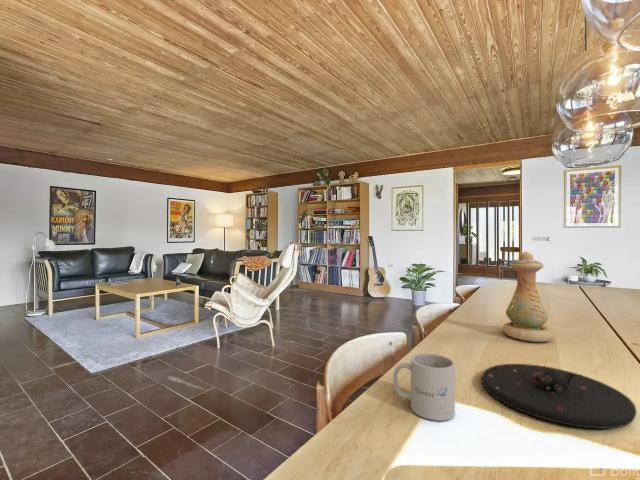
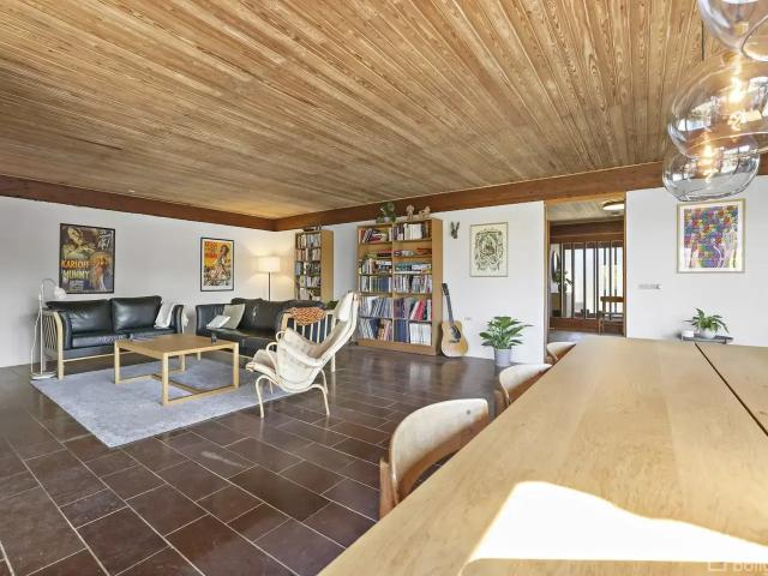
- plate (550, 381)
- vase (527, 293)
- mug (423, 382)
